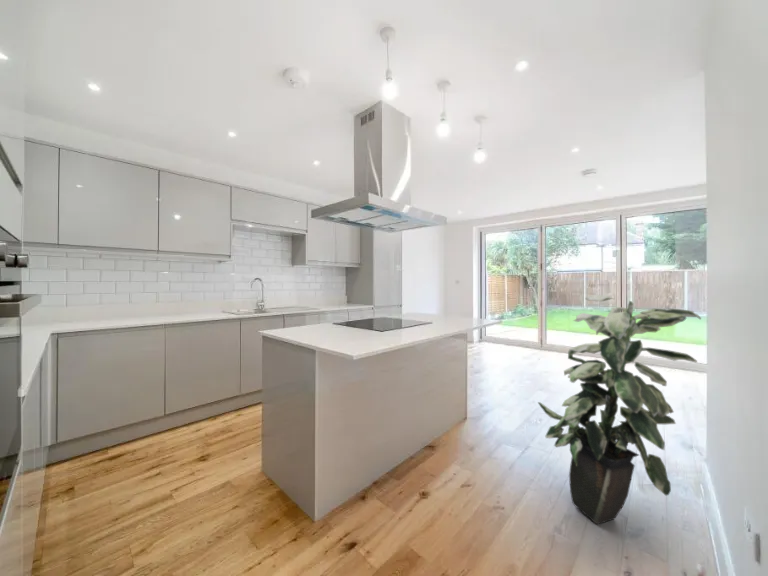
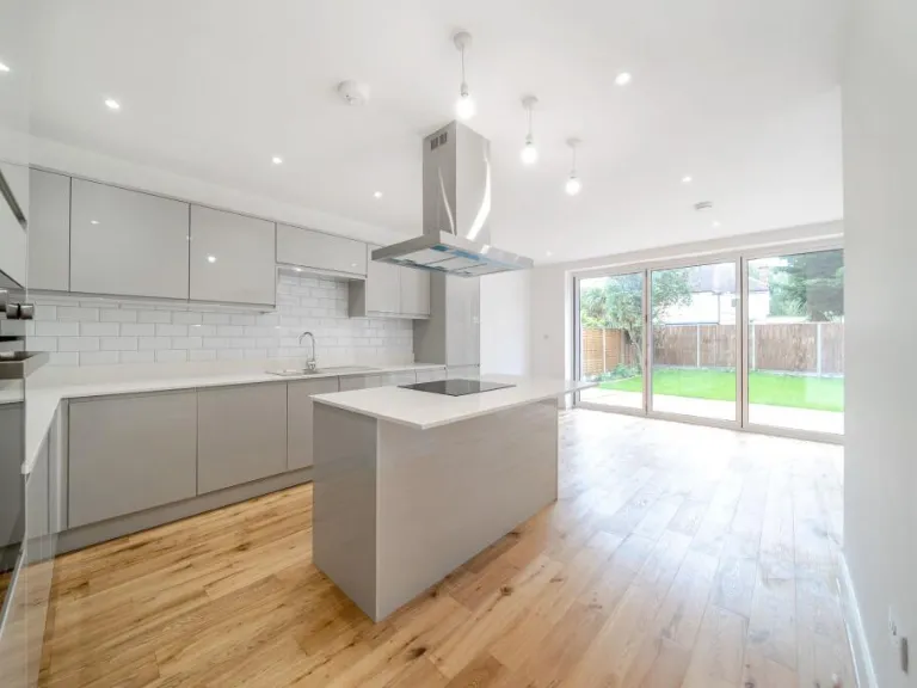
- indoor plant (610, 406)
